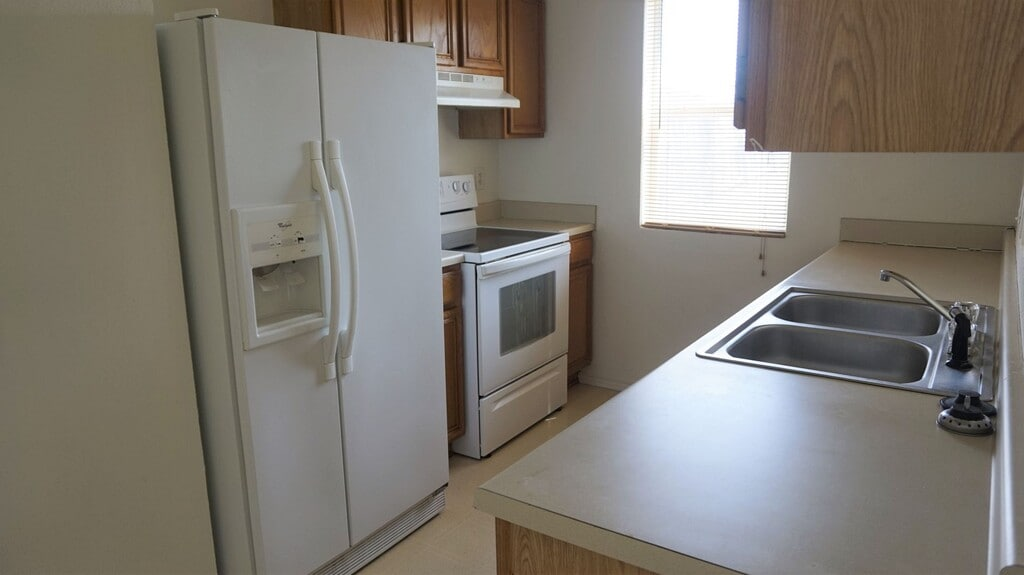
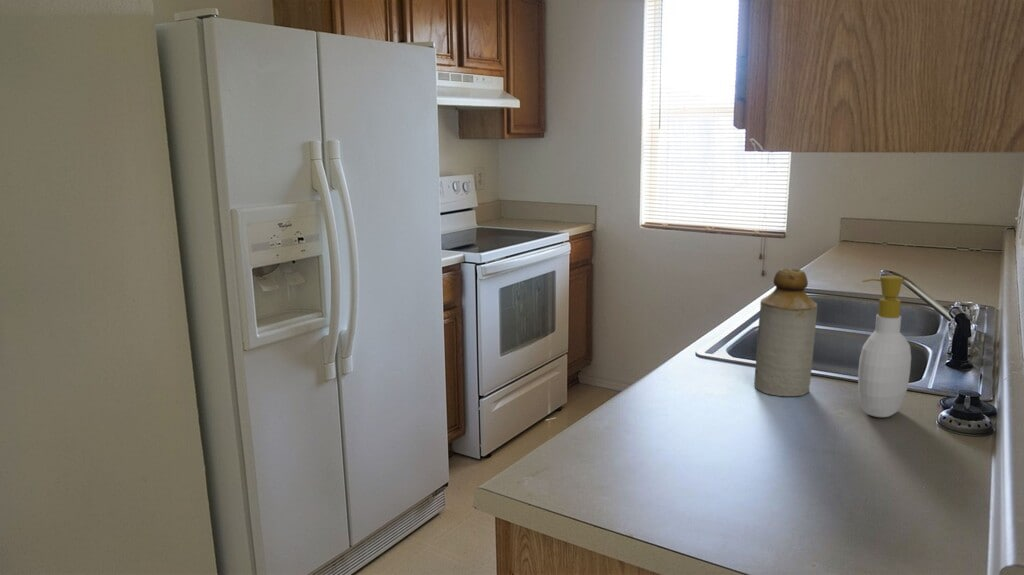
+ bottle (785, 329)
+ soap bottle (883, 344)
